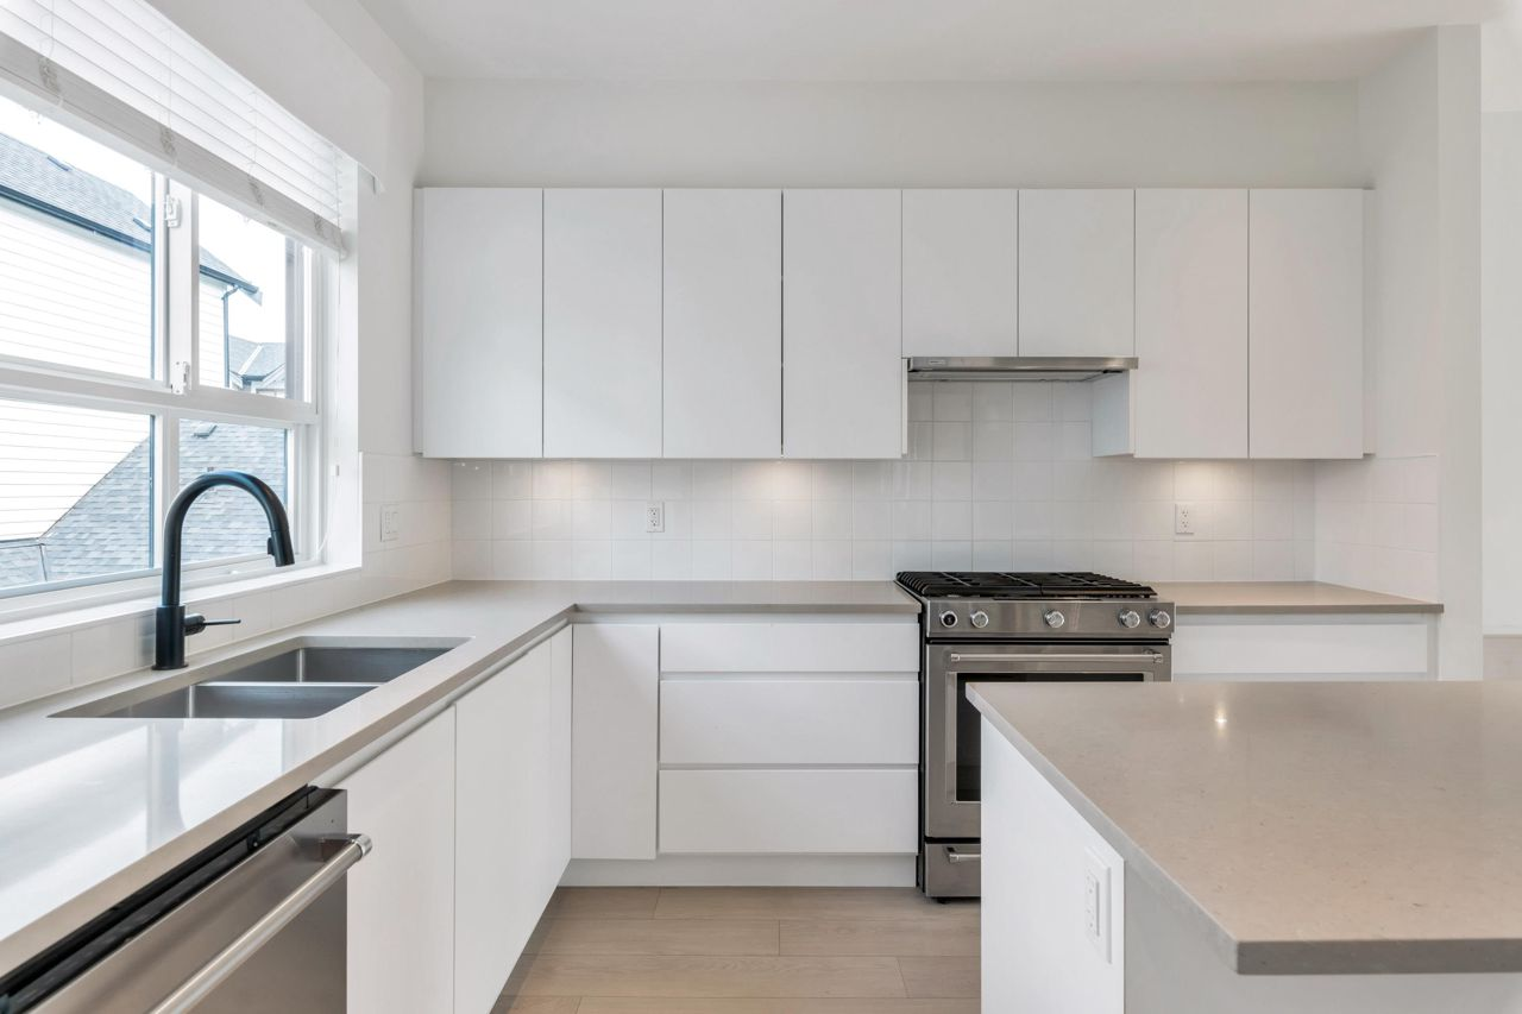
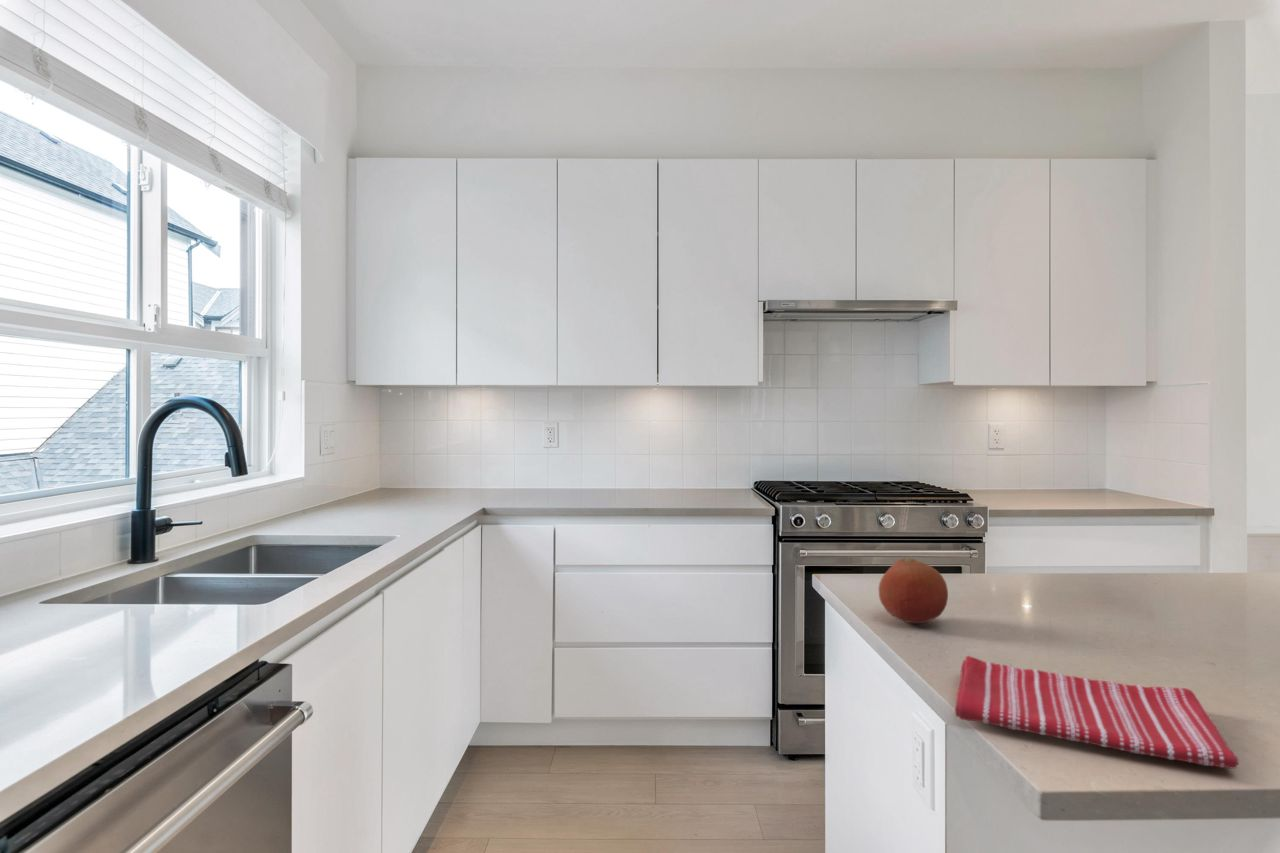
+ dish towel (1077, 704)
+ fruit (912, 590)
